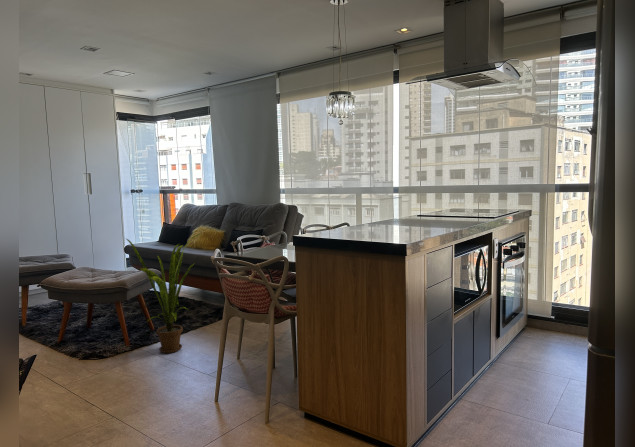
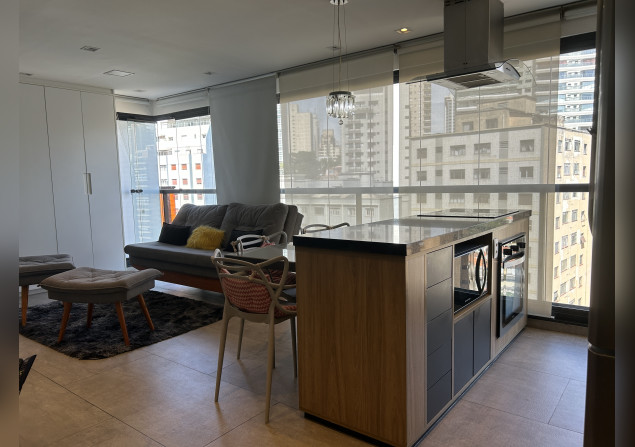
- house plant (174, 292)
